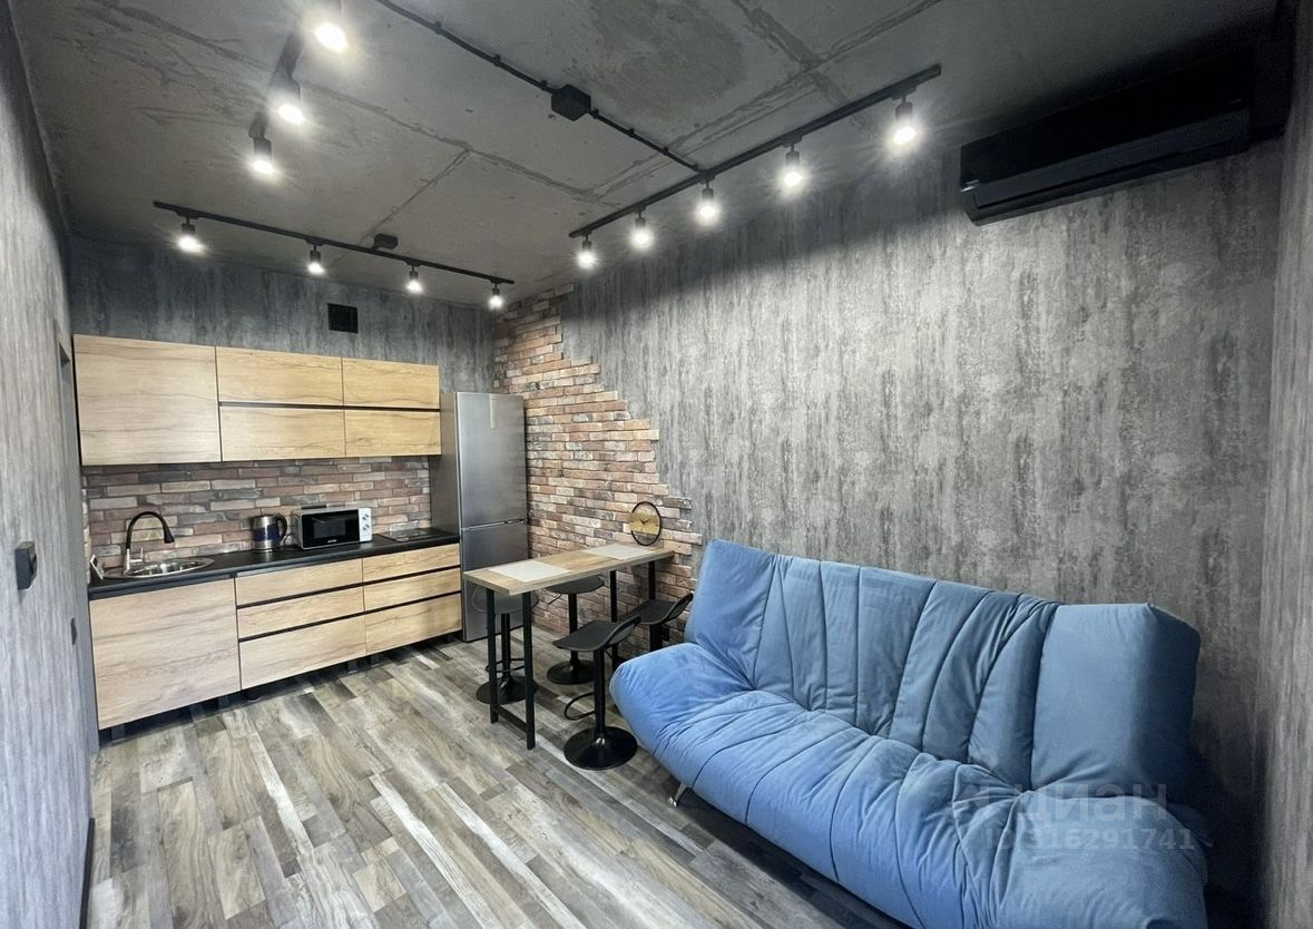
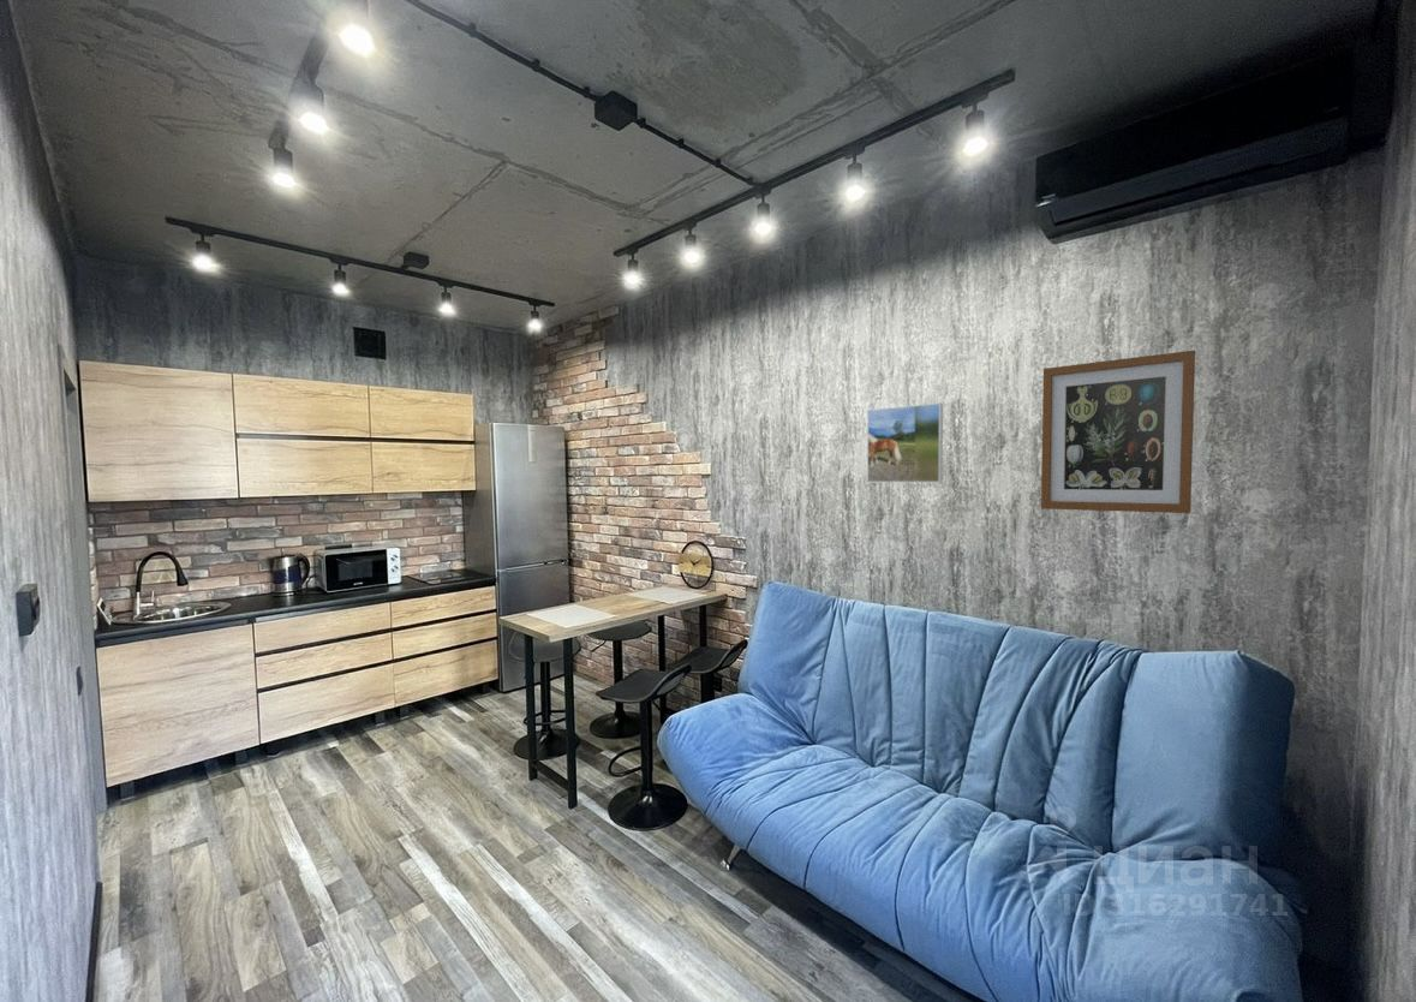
+ wall art (1111, 435)
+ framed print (903, 445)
